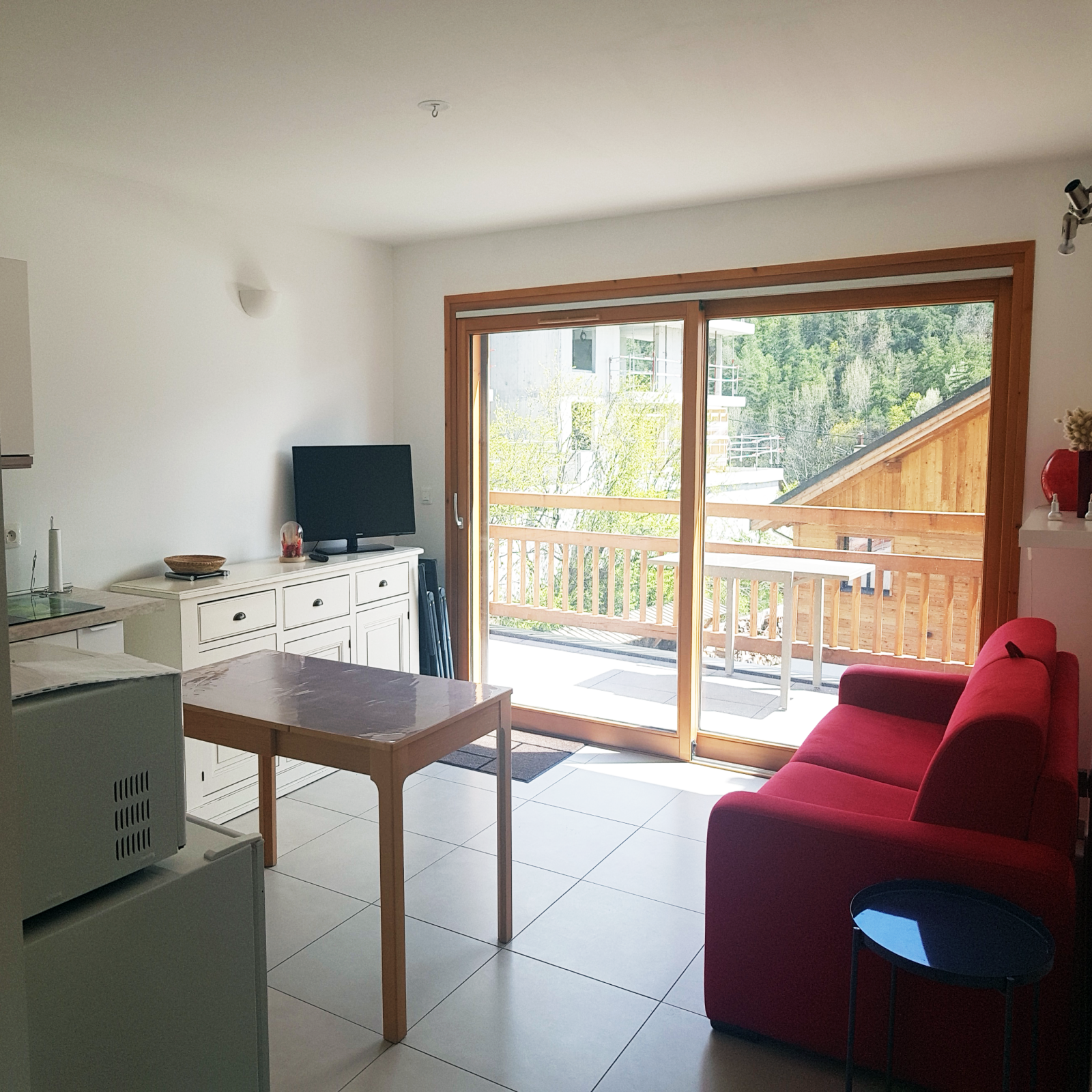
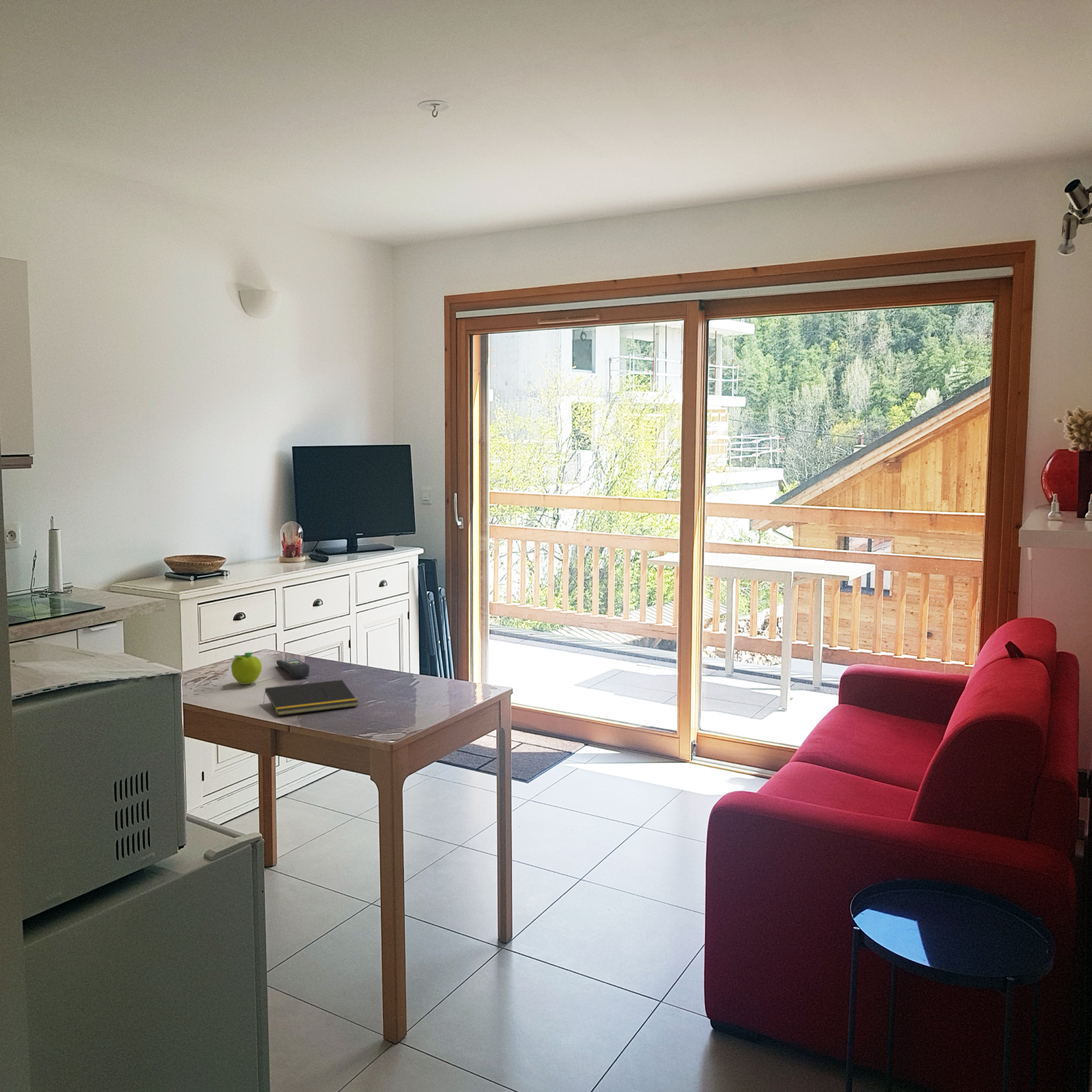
+ notepad (311, 697)
+ remote control (293, 665)
+ fruit (246, 667)
